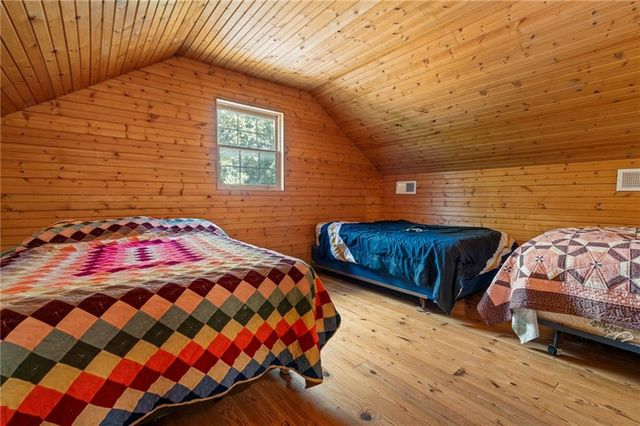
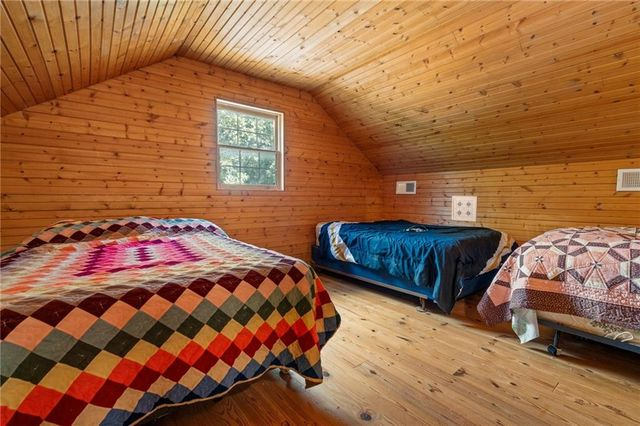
+ wall art (464, 208)
